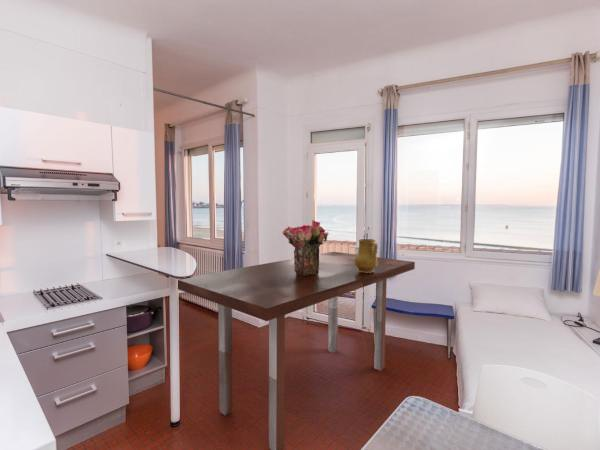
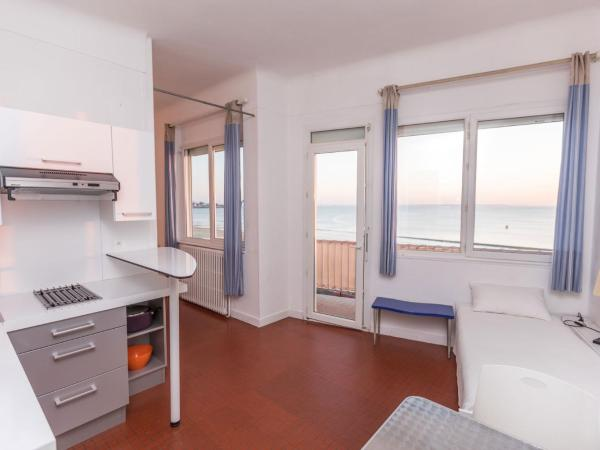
- bouquet (305, 246)
- dining table (328, 329)
- pitcher (365, 255)
